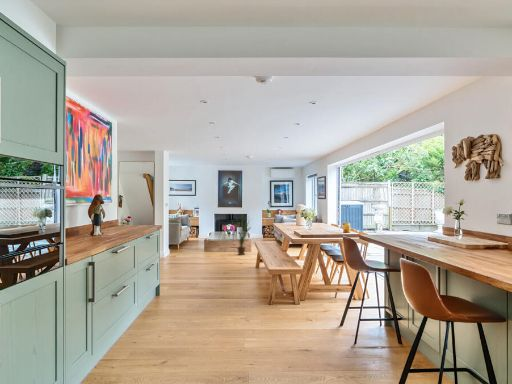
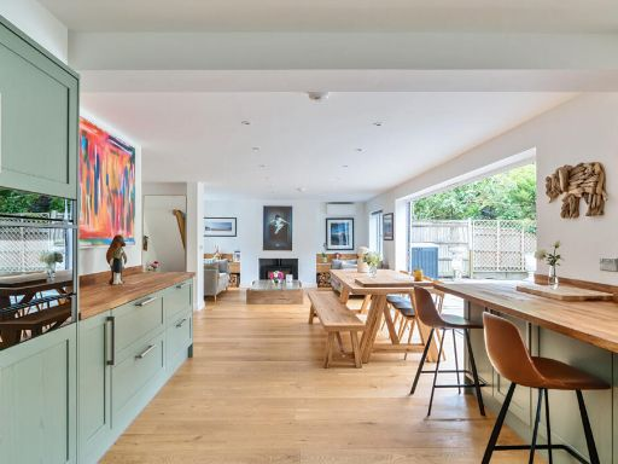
- house plant (240, 234)
